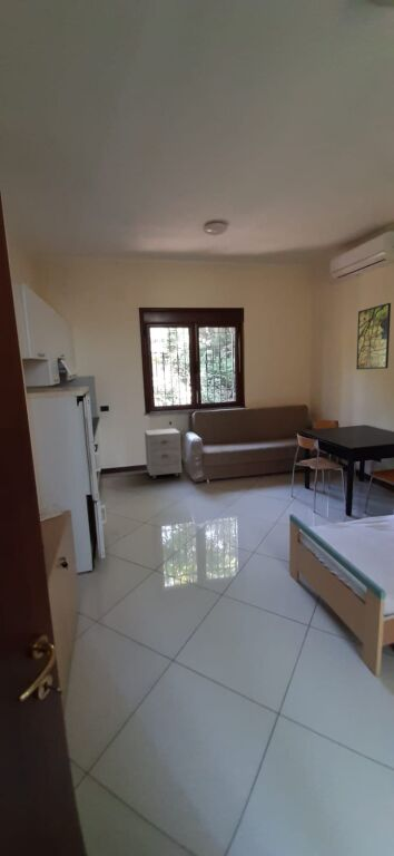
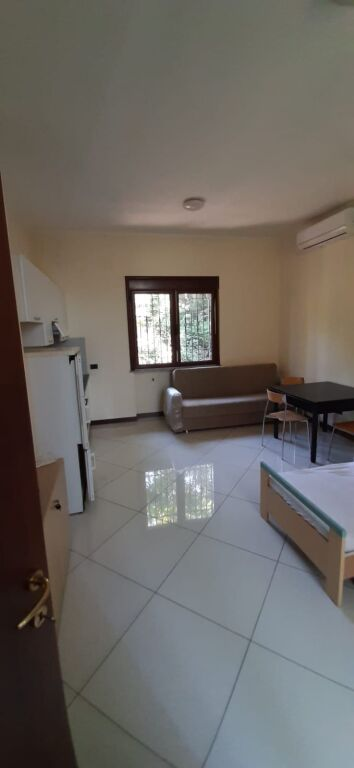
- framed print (372, 338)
- cabinet (162, 453)
